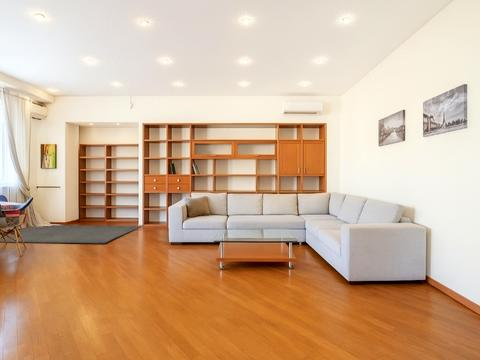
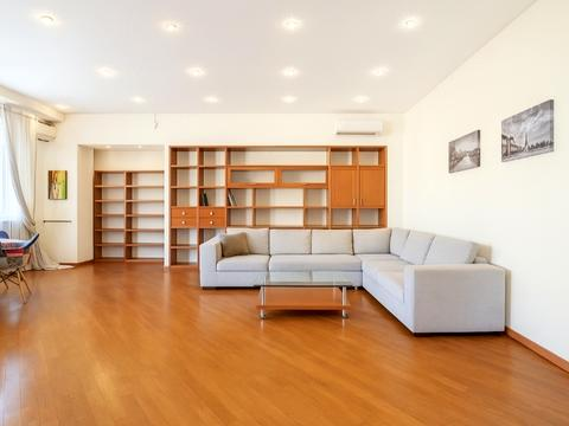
- rug (66, 232)
